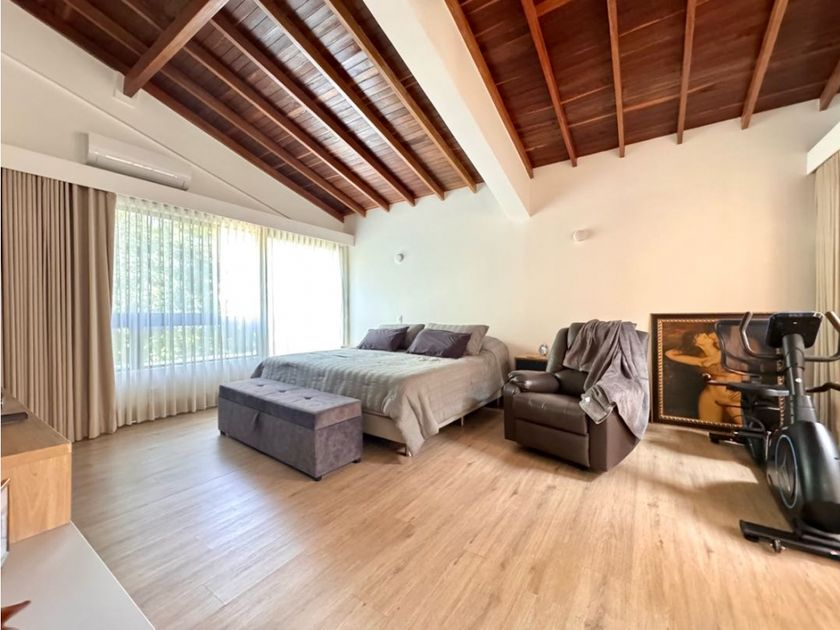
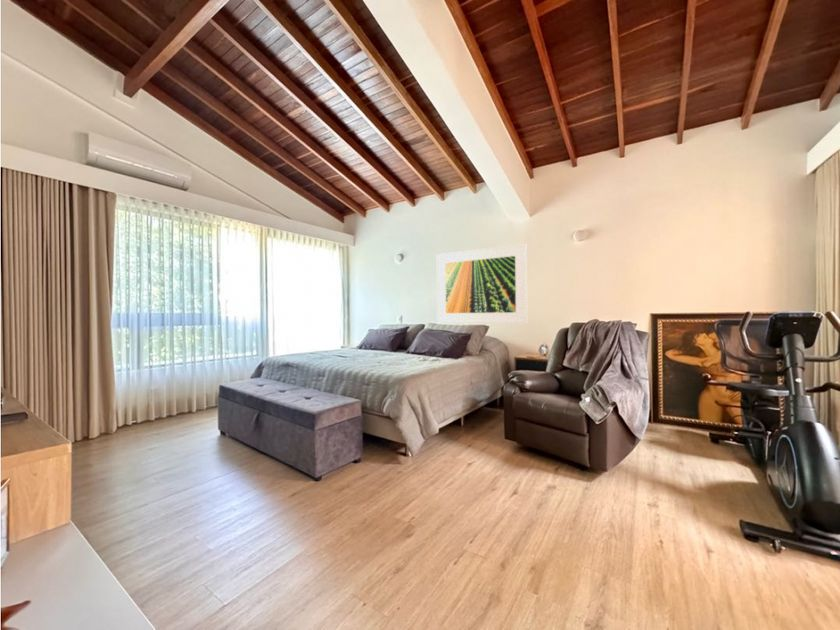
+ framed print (478, 286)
